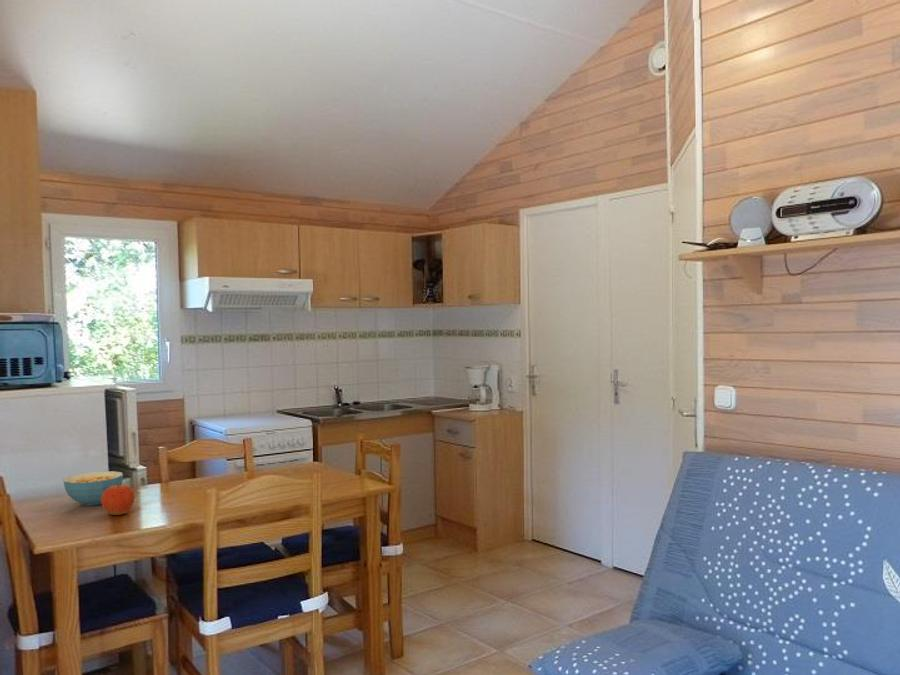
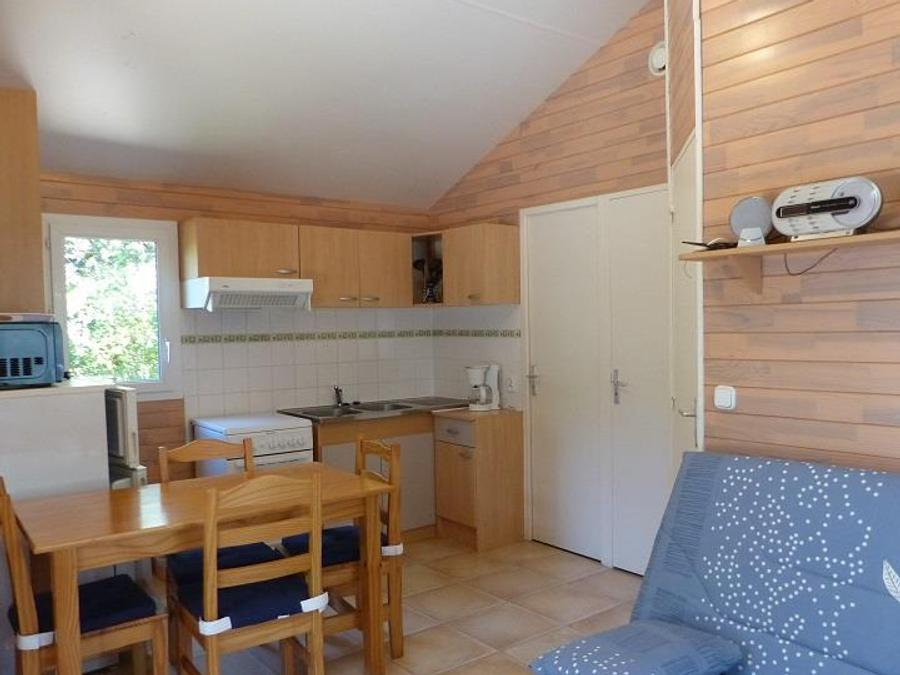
- fruit (118, 499)
- cereal bowl (94, 490)
